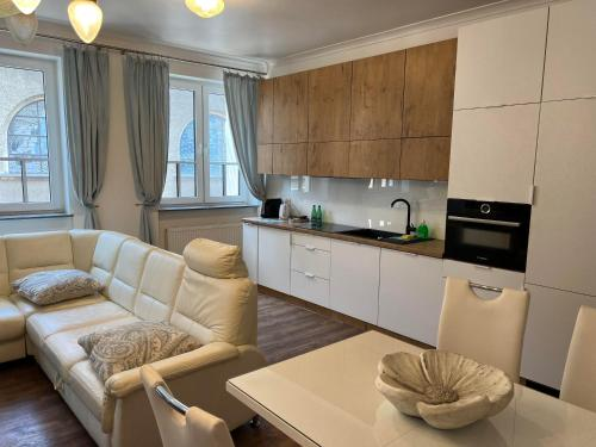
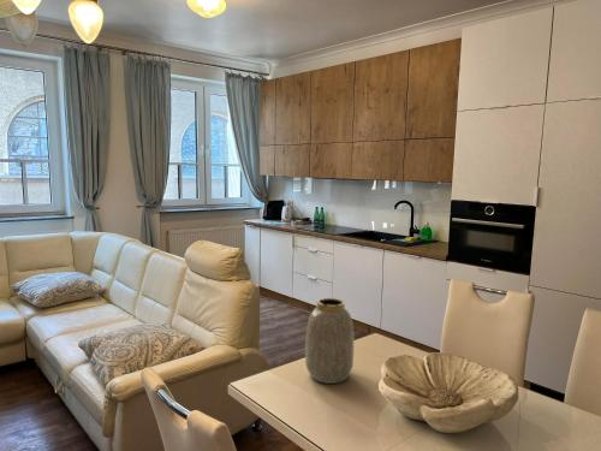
+ vase (329, 338)
